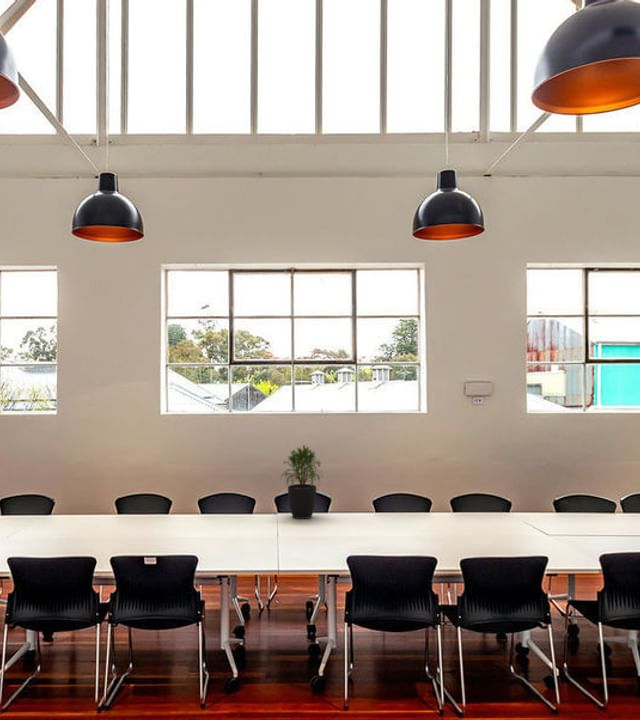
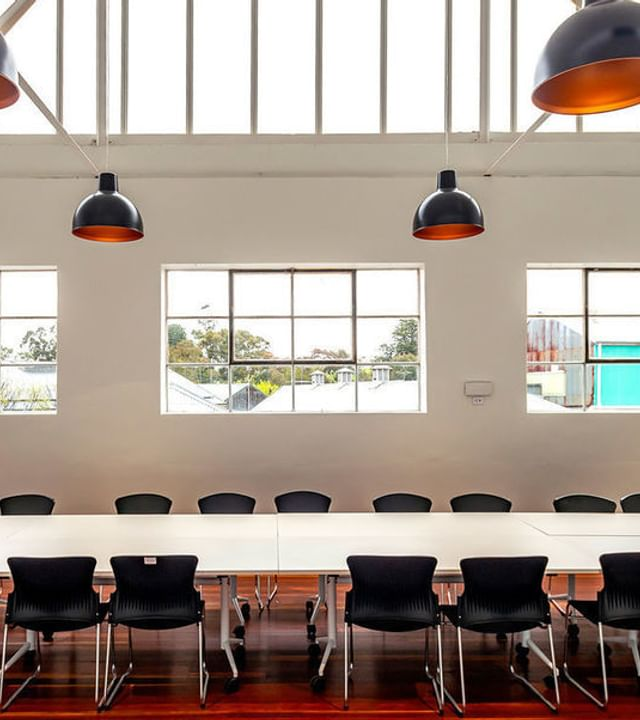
- potted plant (303, 481)
